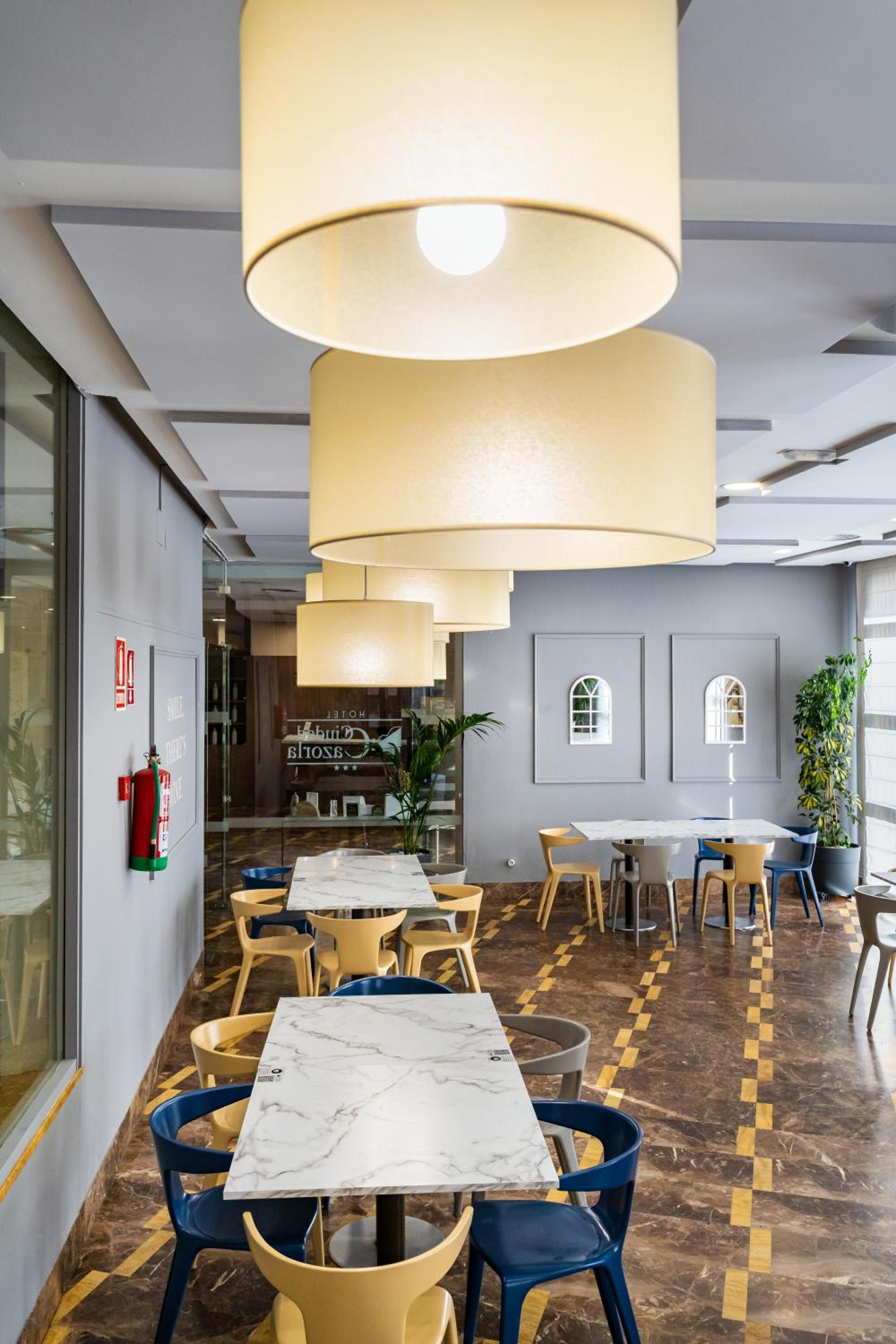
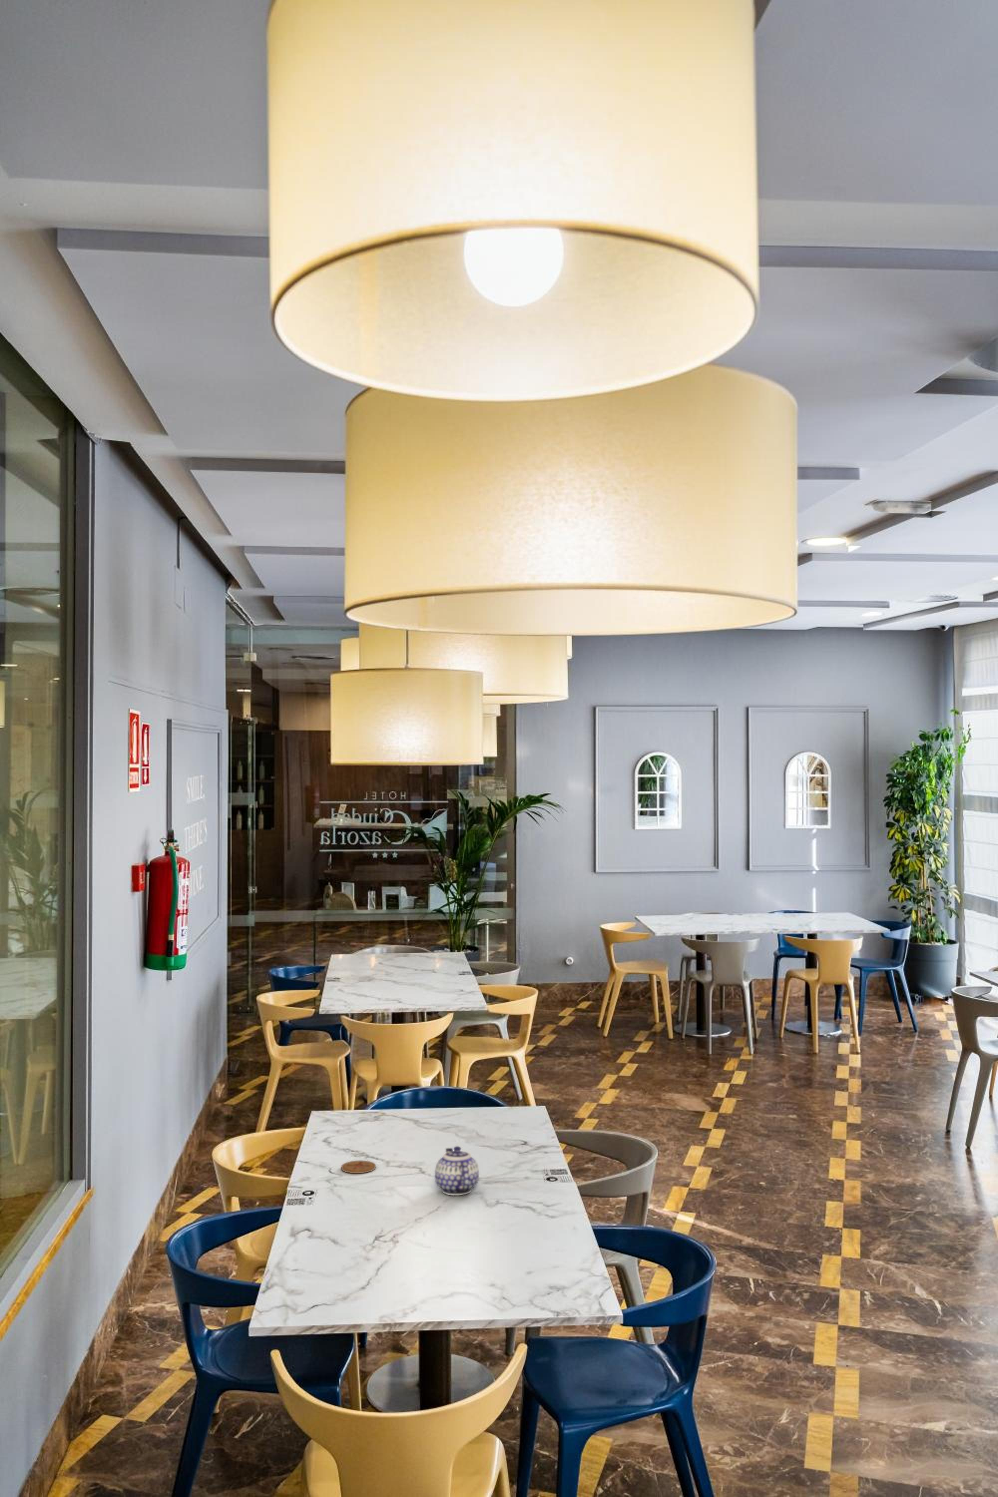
+ teapot (457, 1168)
+ coaster (359, 1166)
